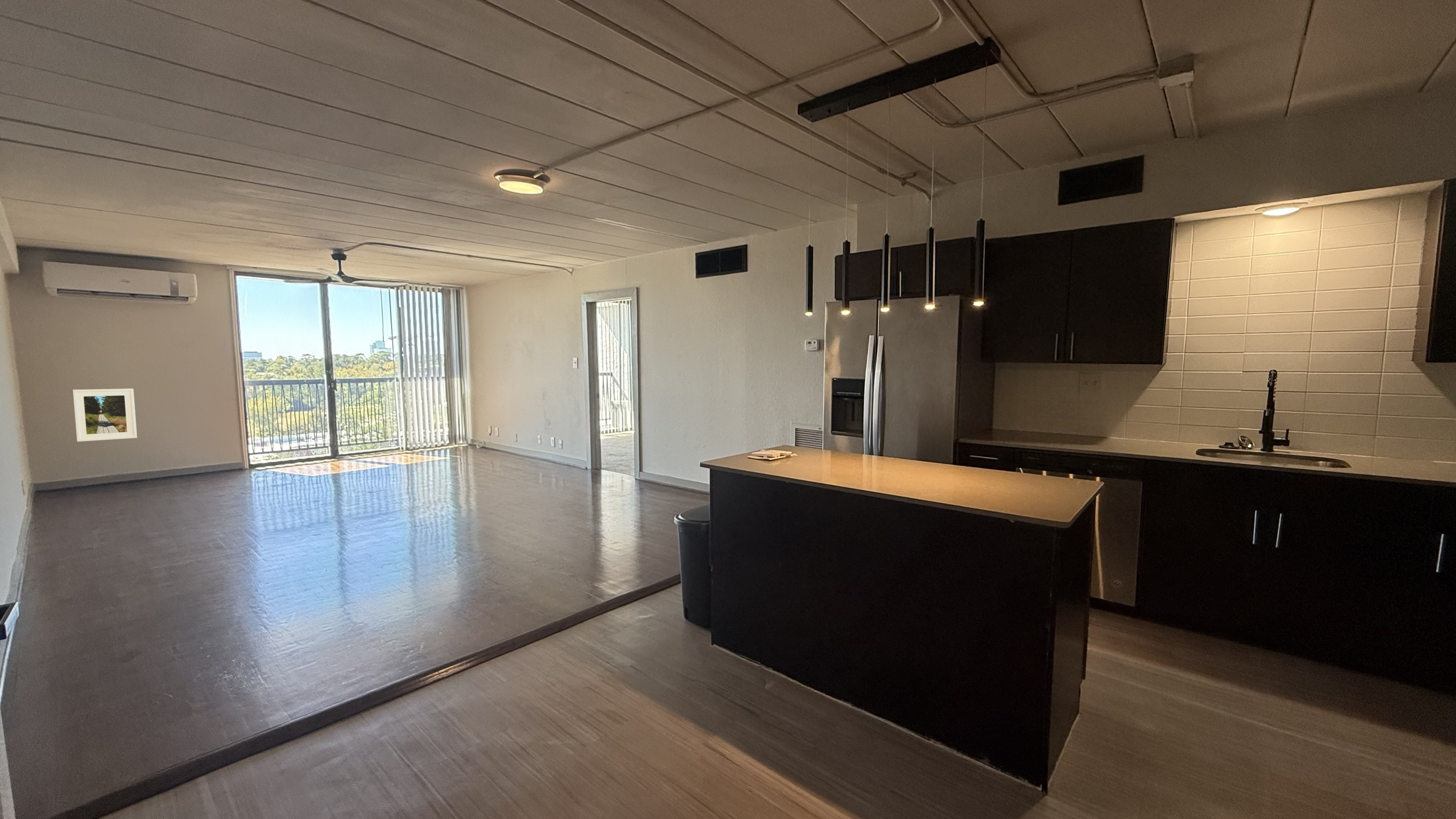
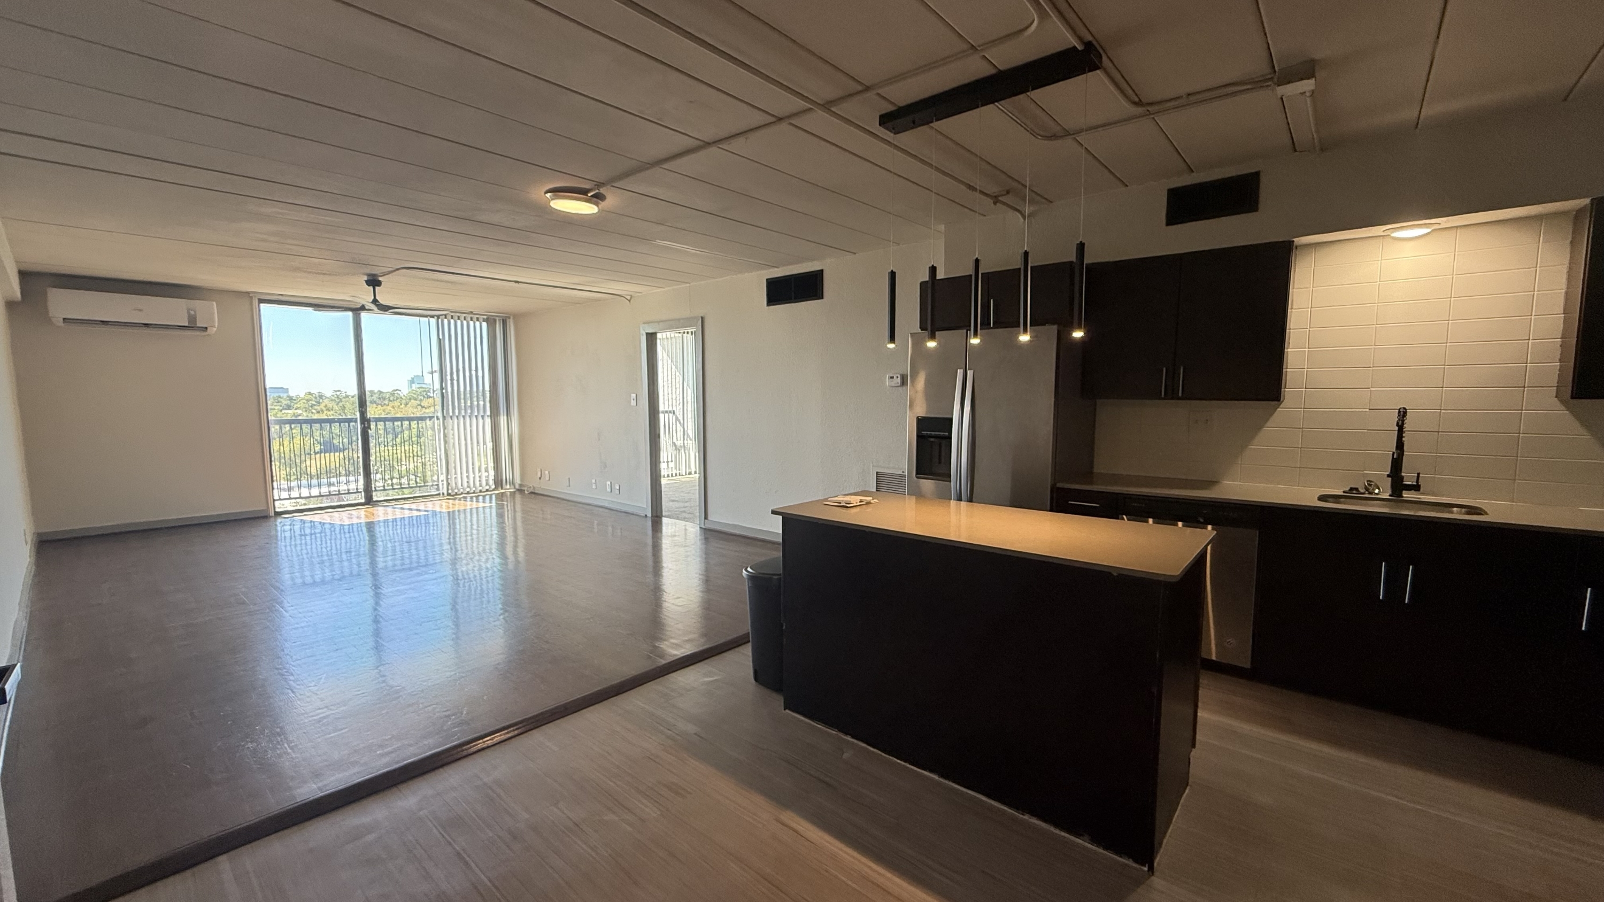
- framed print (106, 414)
